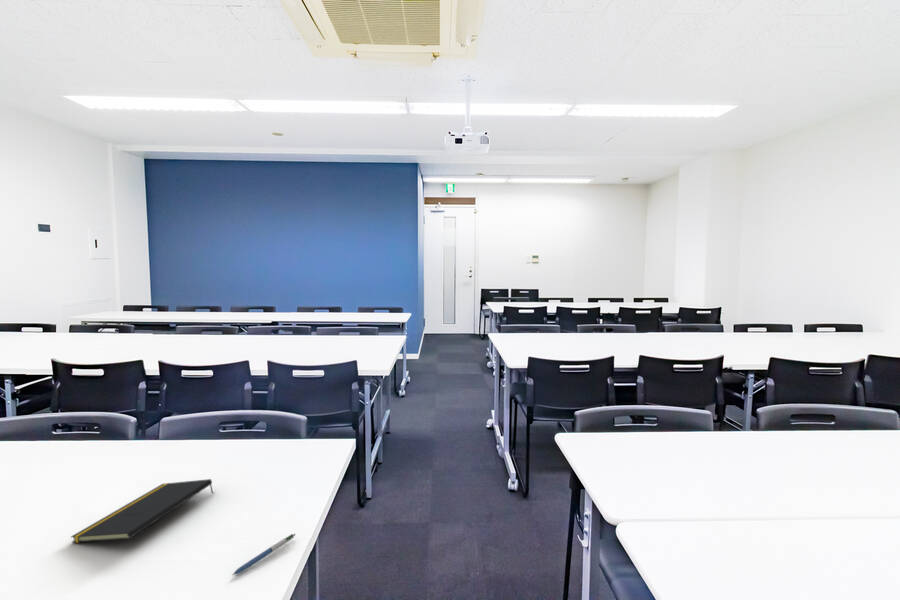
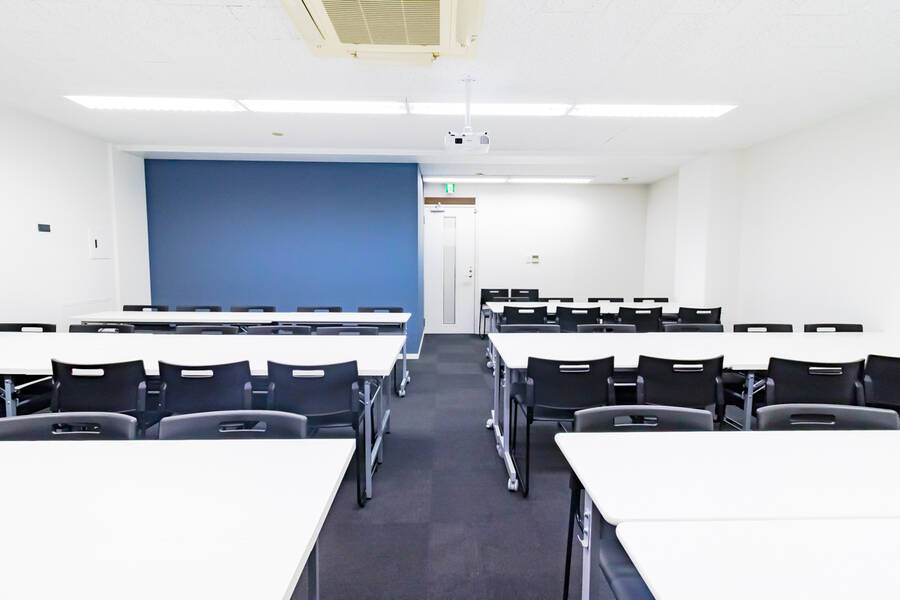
- notepad (148, 507)
- pen (265, 552)
